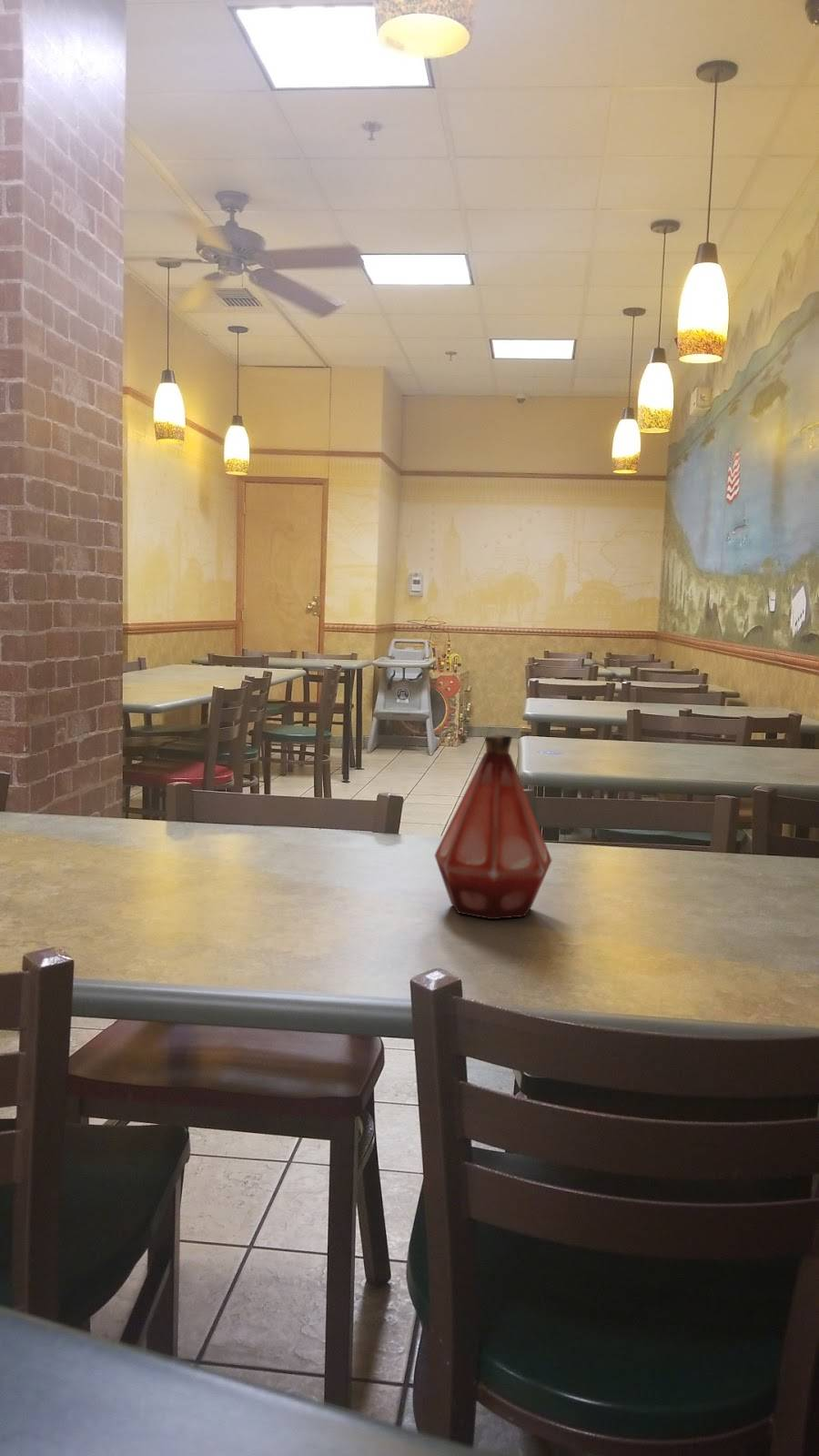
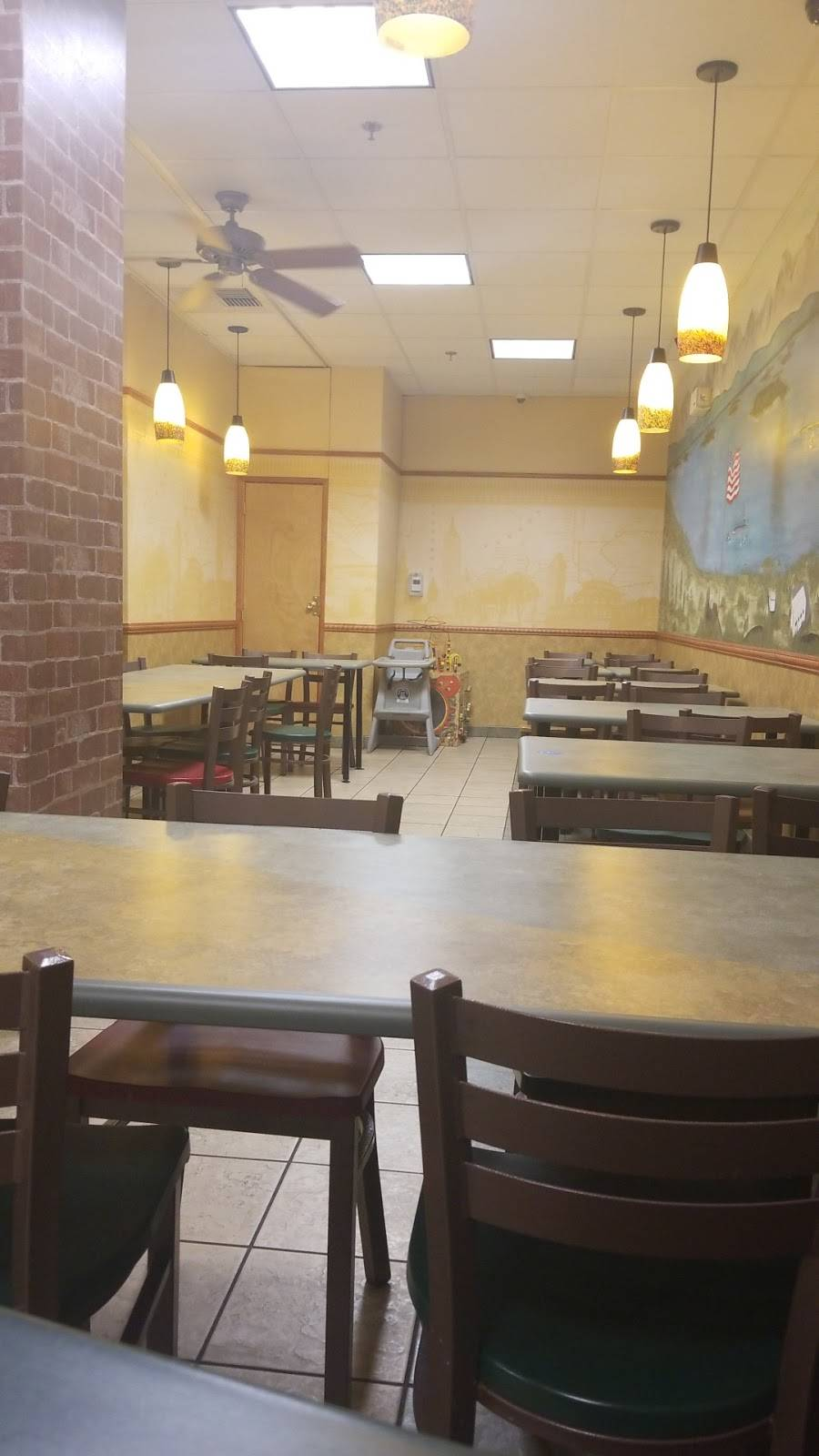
- bottle (497, 822)
